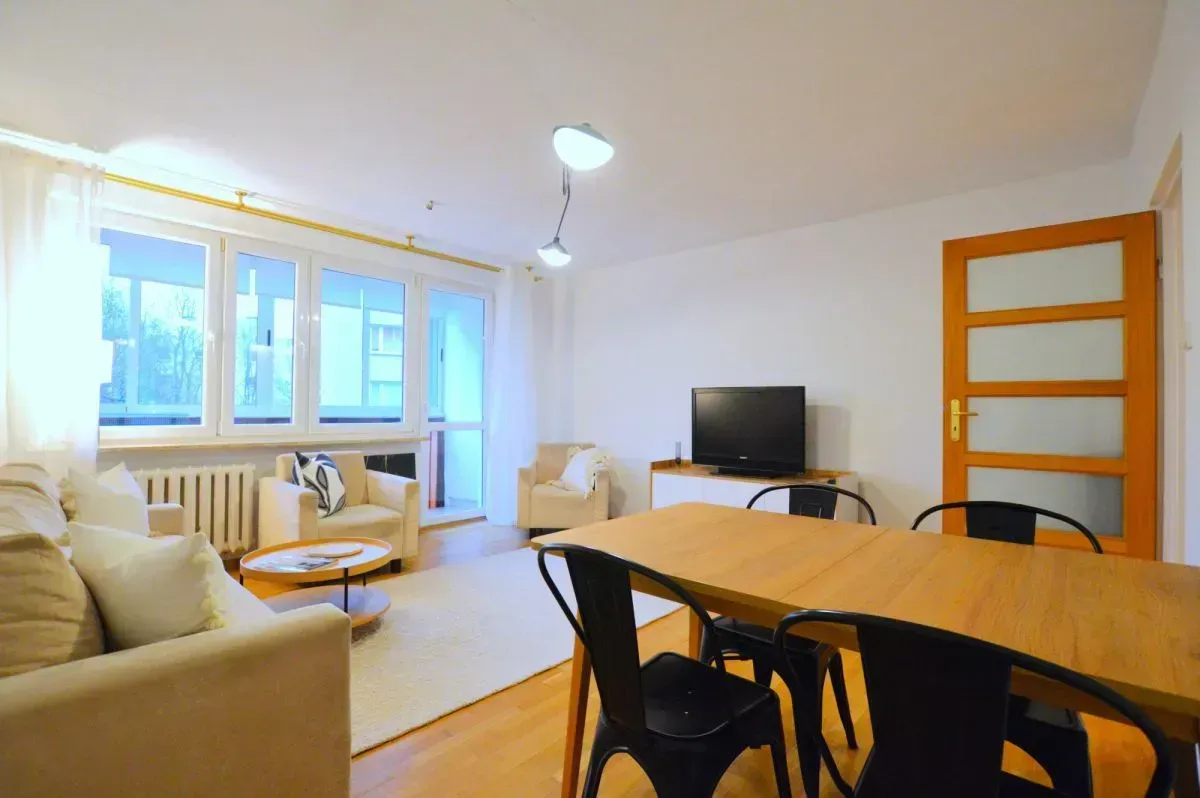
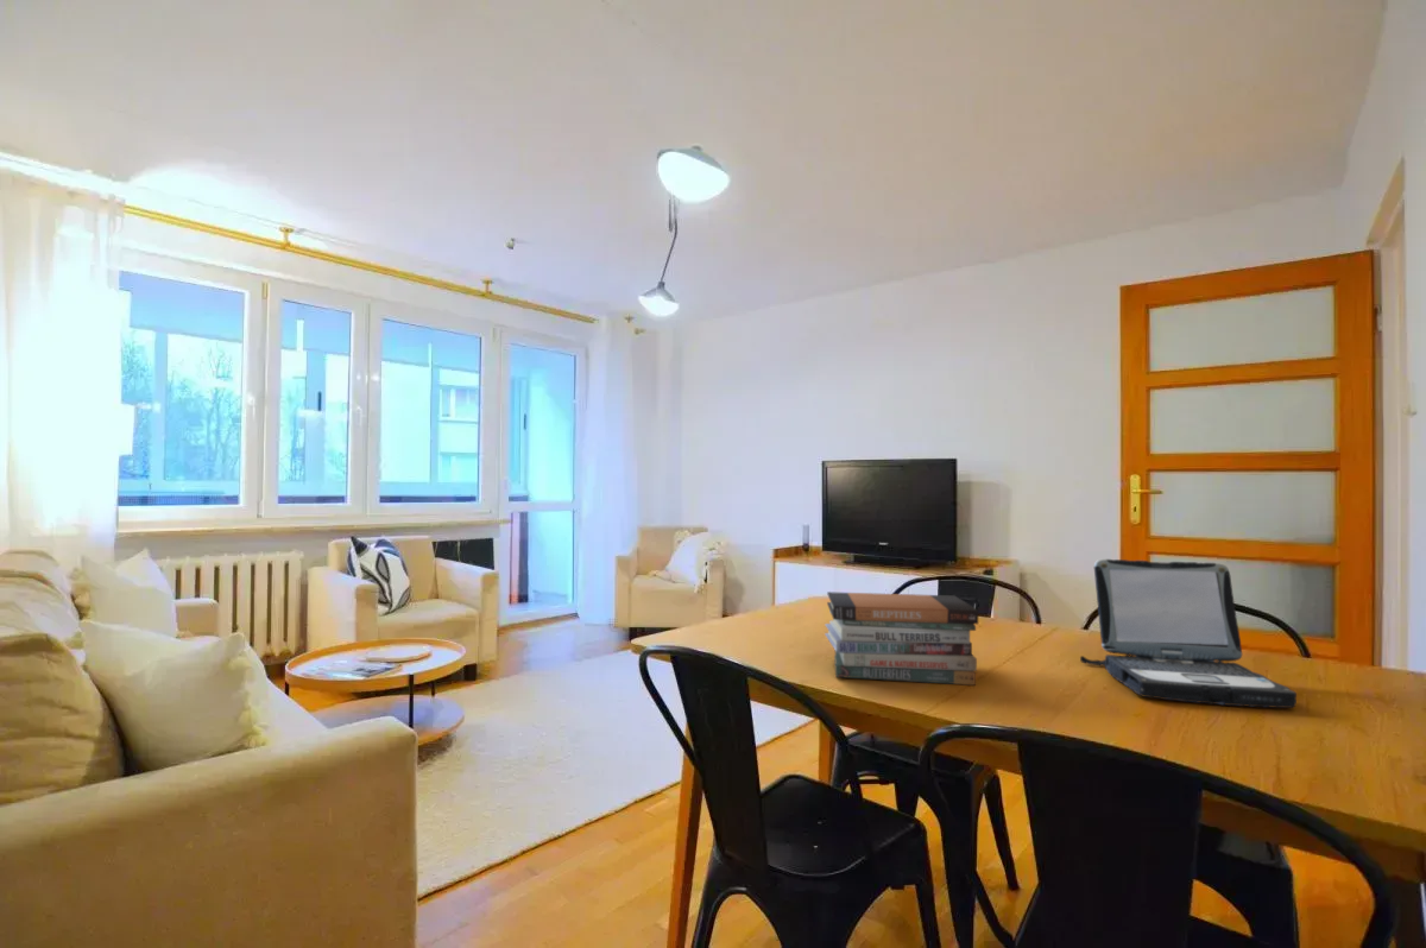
+ laptop (1180, 624)
+ book stack (896, 634)
